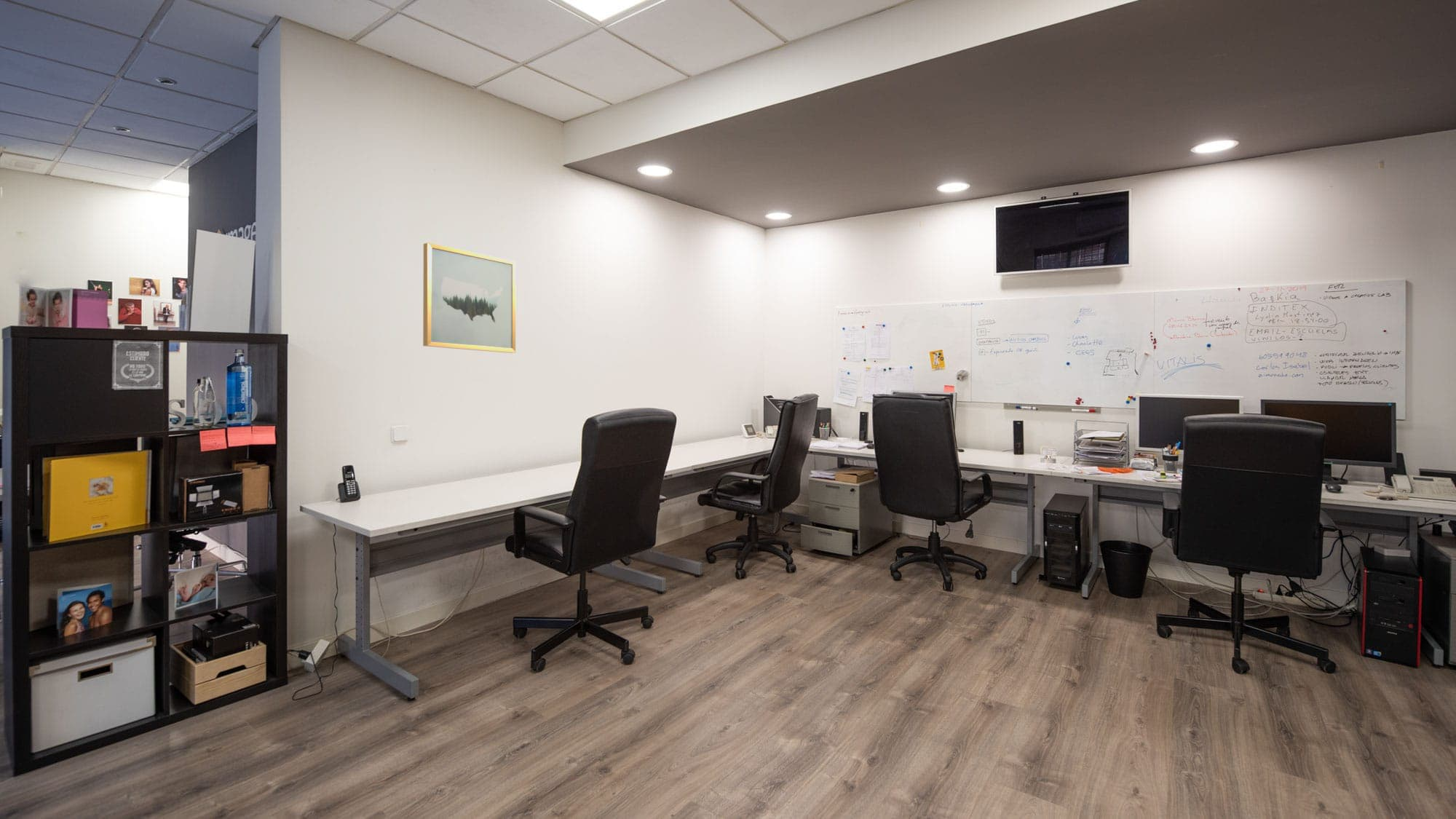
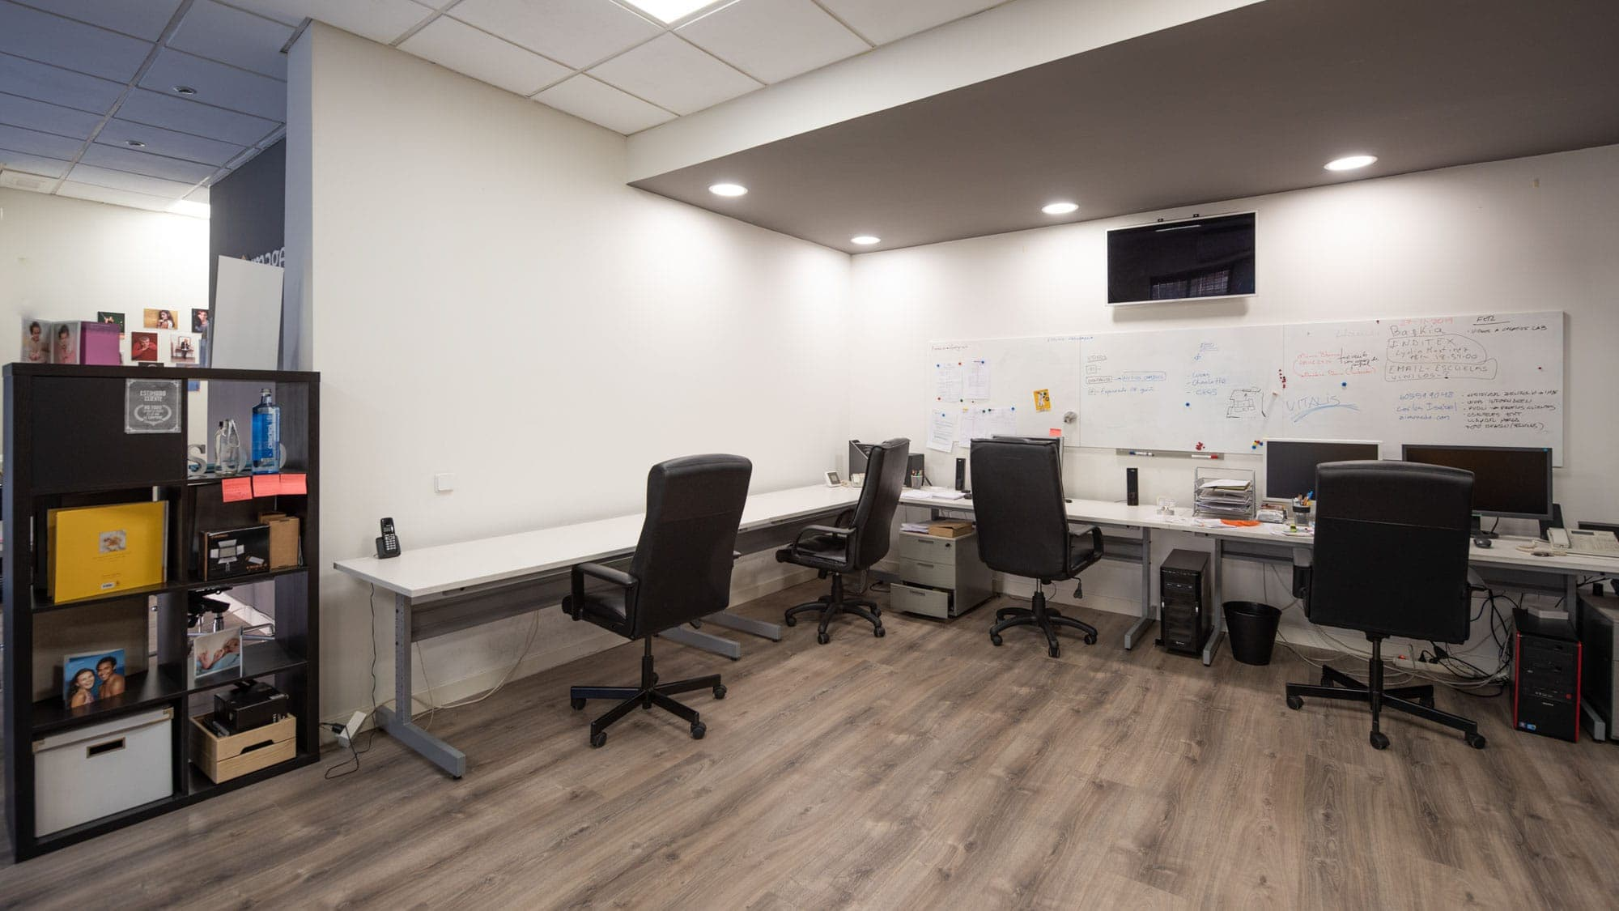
- wall art (472, 301)
